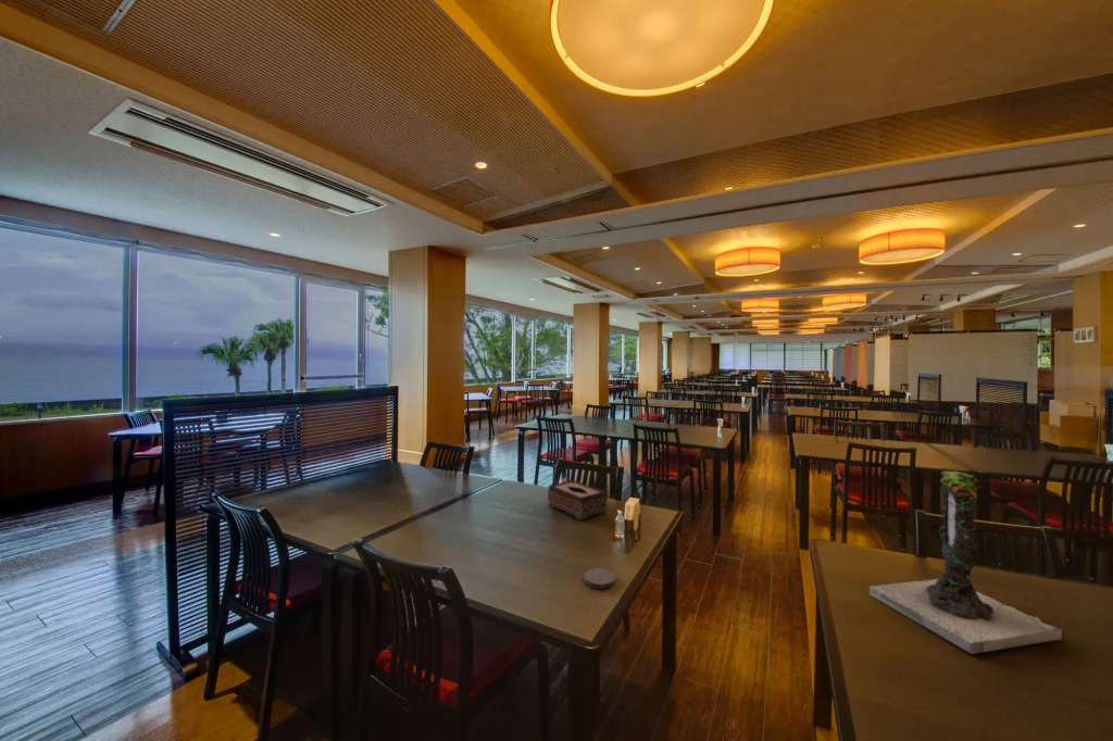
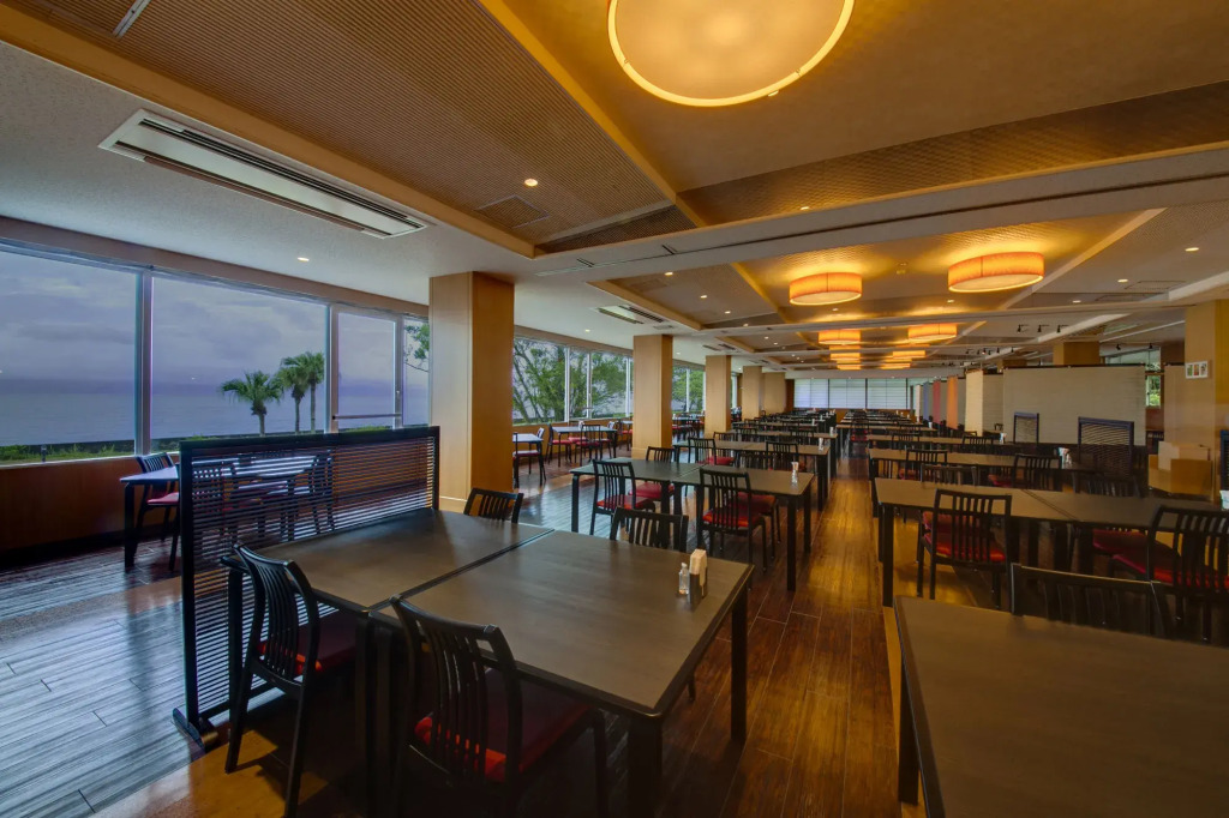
- tissue box (576, 498)
- coaster (599, 578)
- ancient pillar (956, 537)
